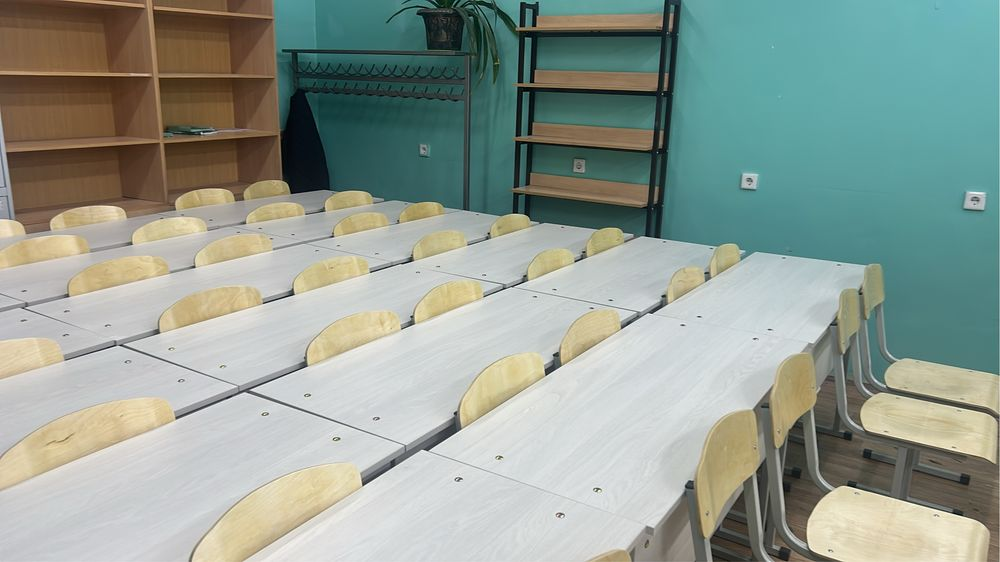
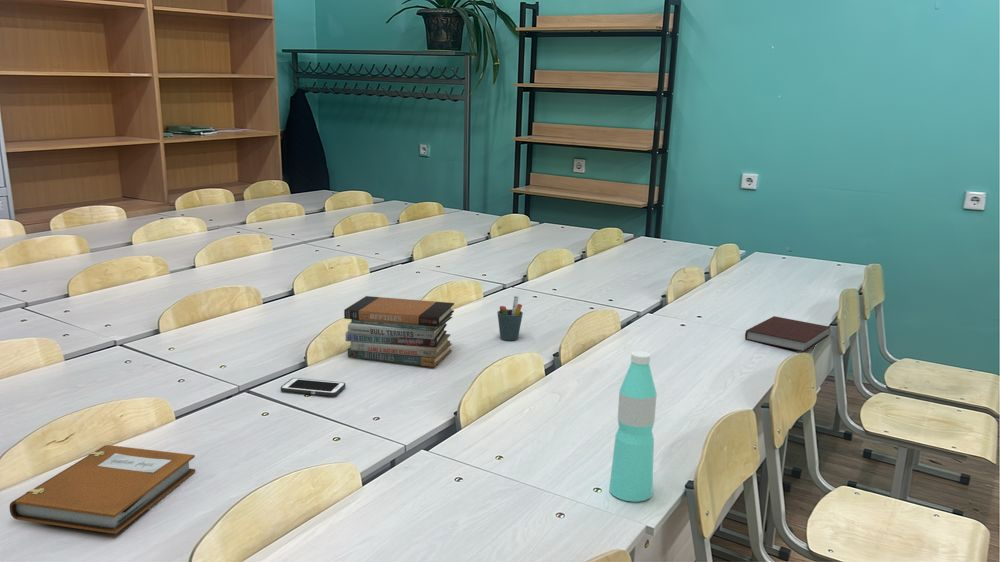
+ notebook (110, 483)
+ pen holder (510, 318)
+ cell phone (313, 386)
+ water bottle (635, 424)
+ notebook (788, 332)
+ book stack (399, 330)
